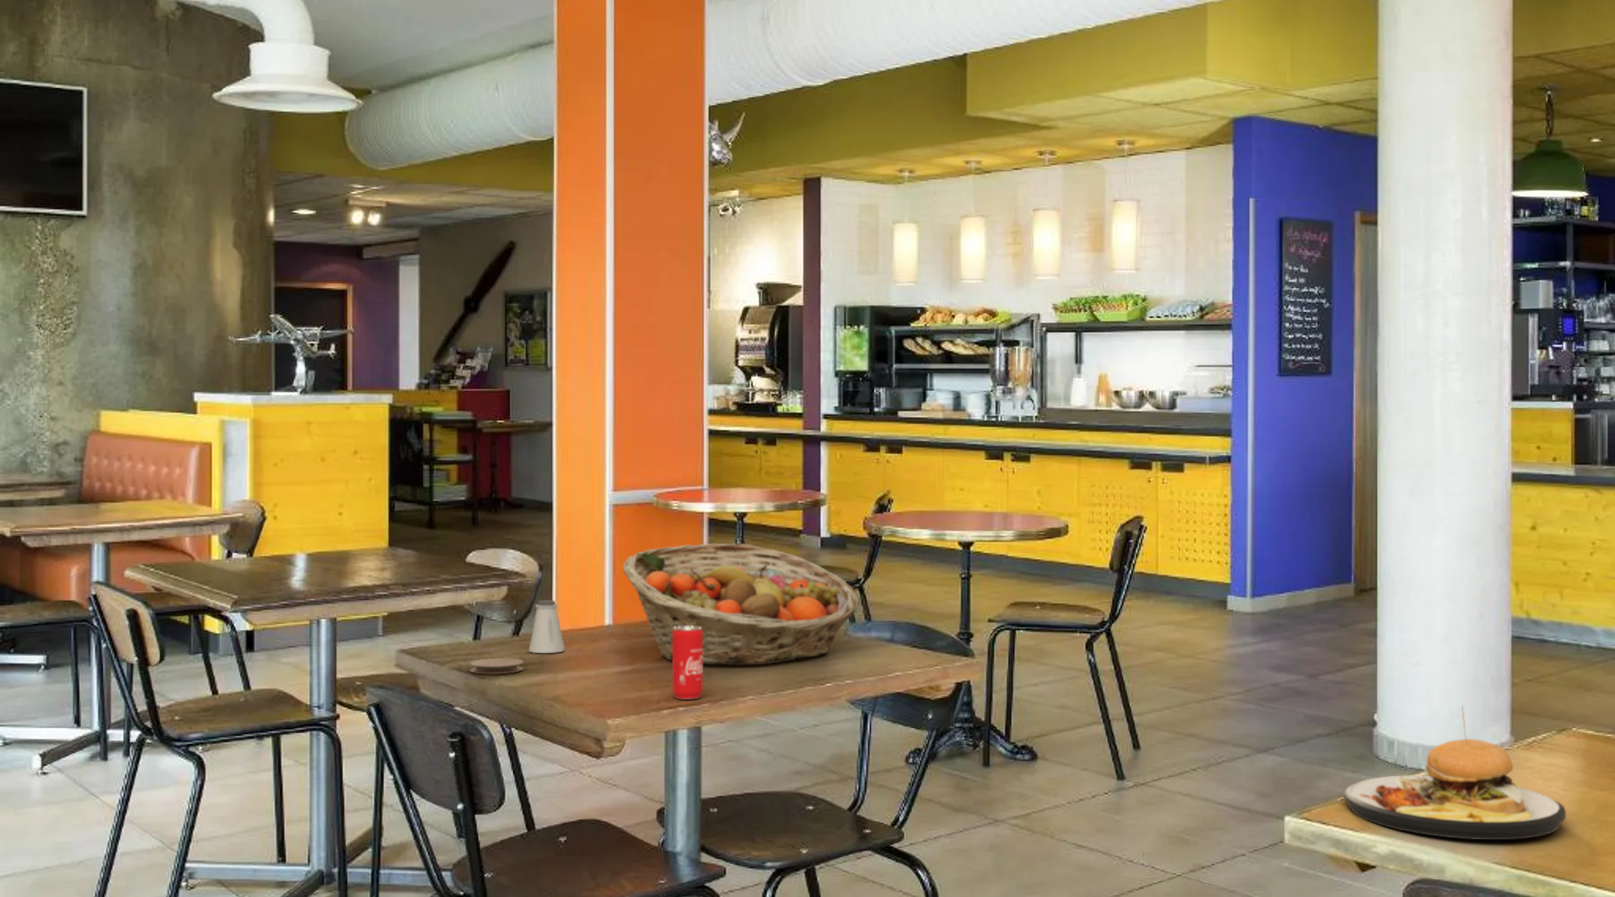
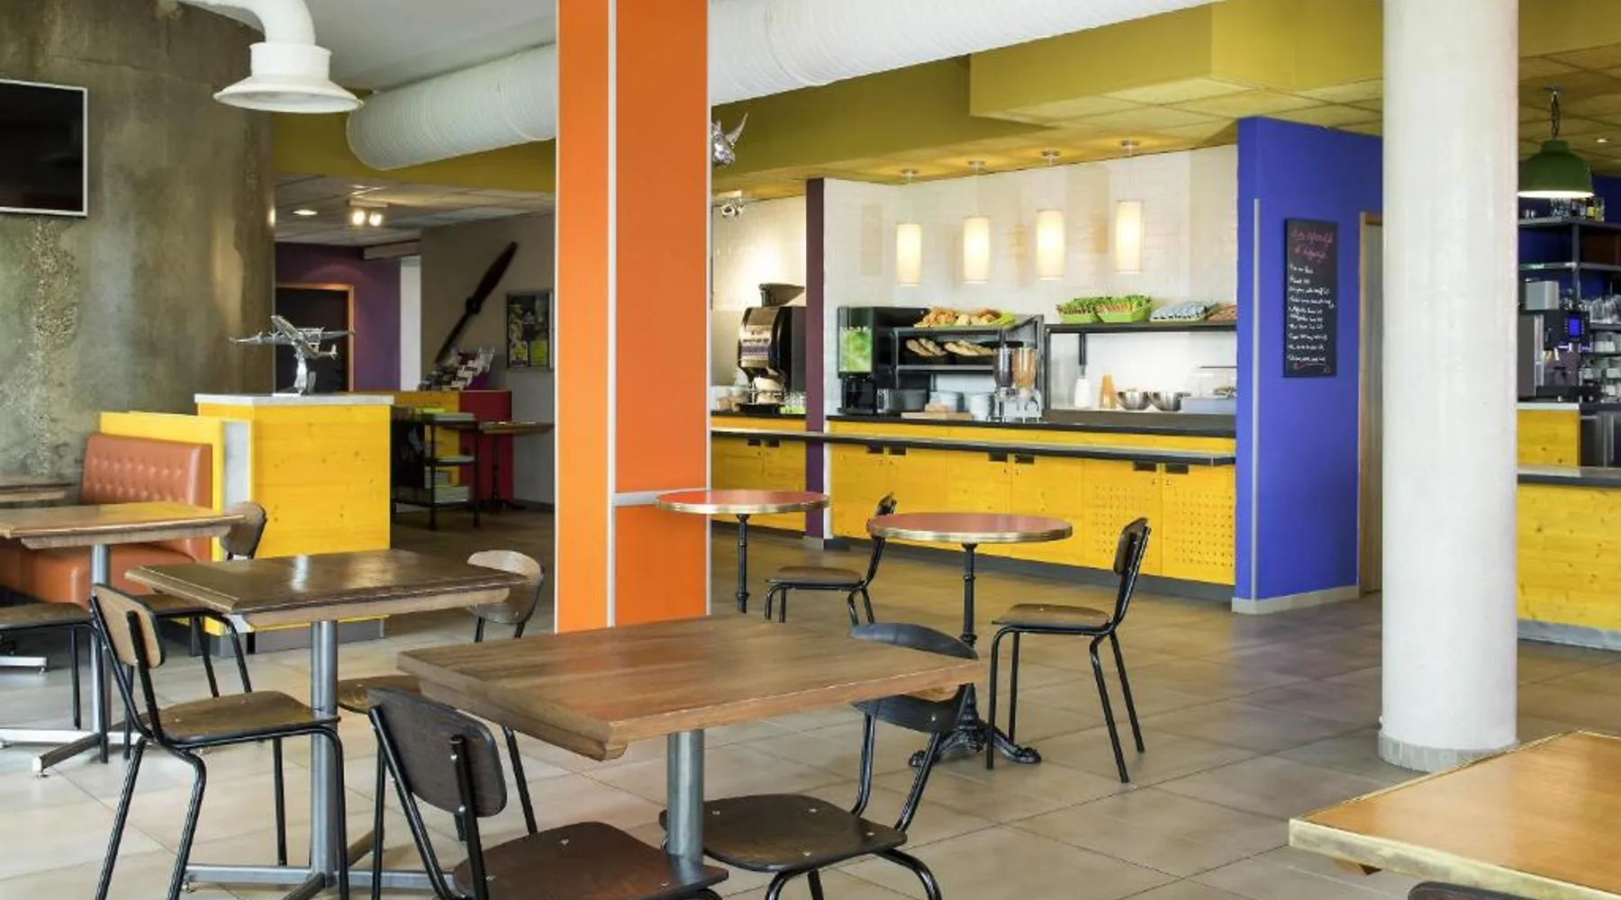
- saltshaker (547, 625)
- fruit basket (741, 601)
- plate (1452, 761)
- beverage can (687, 662)
- coaster (496, 666)
